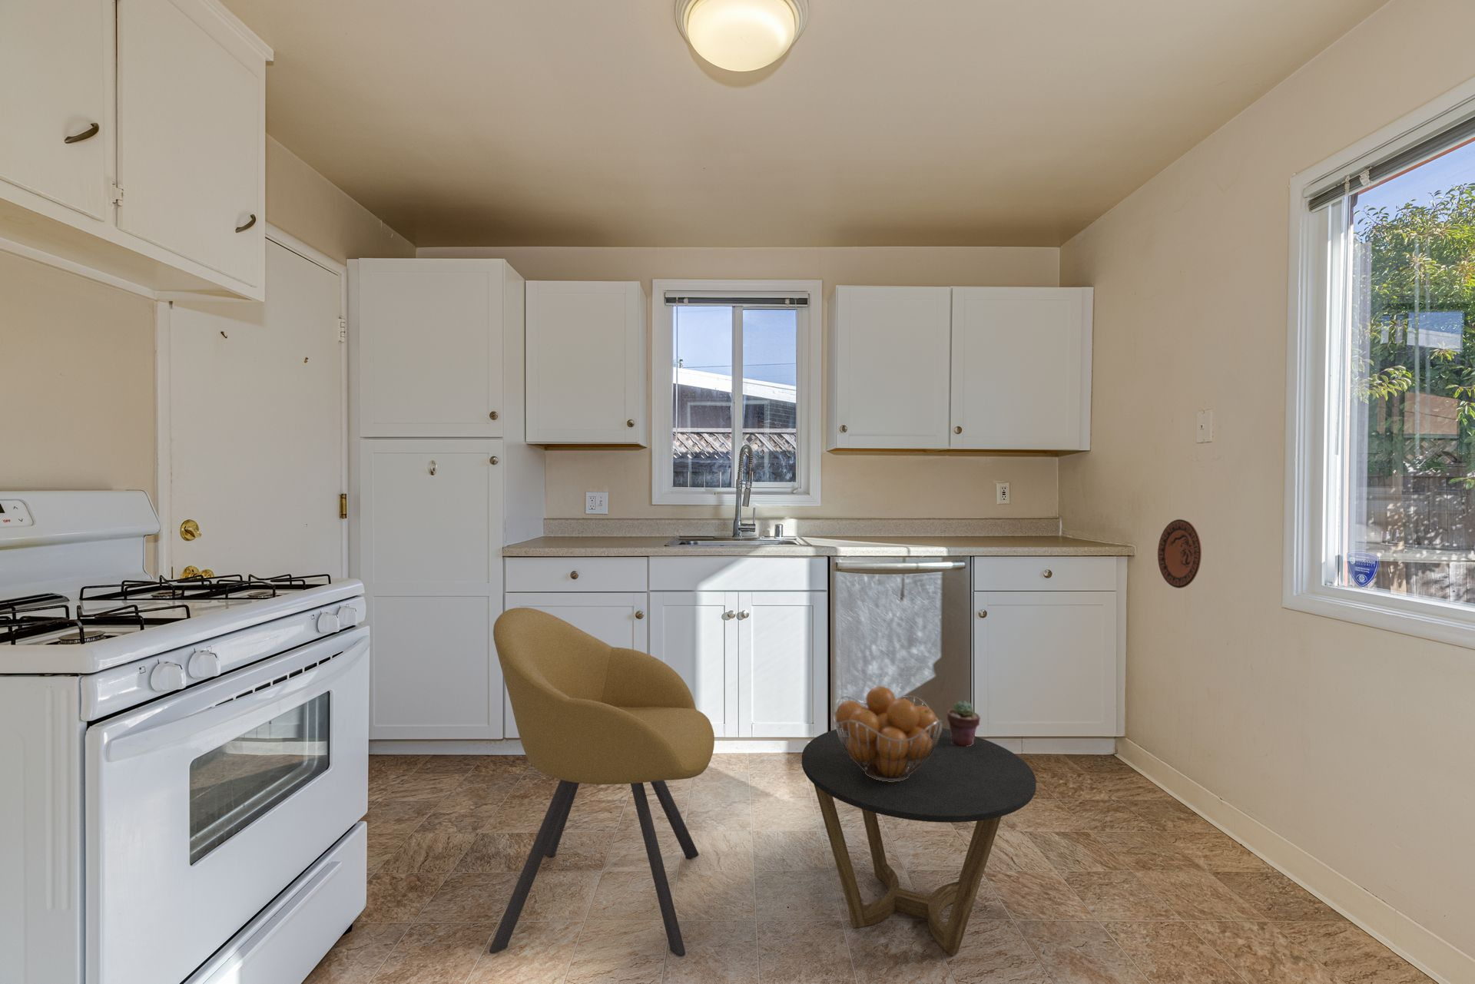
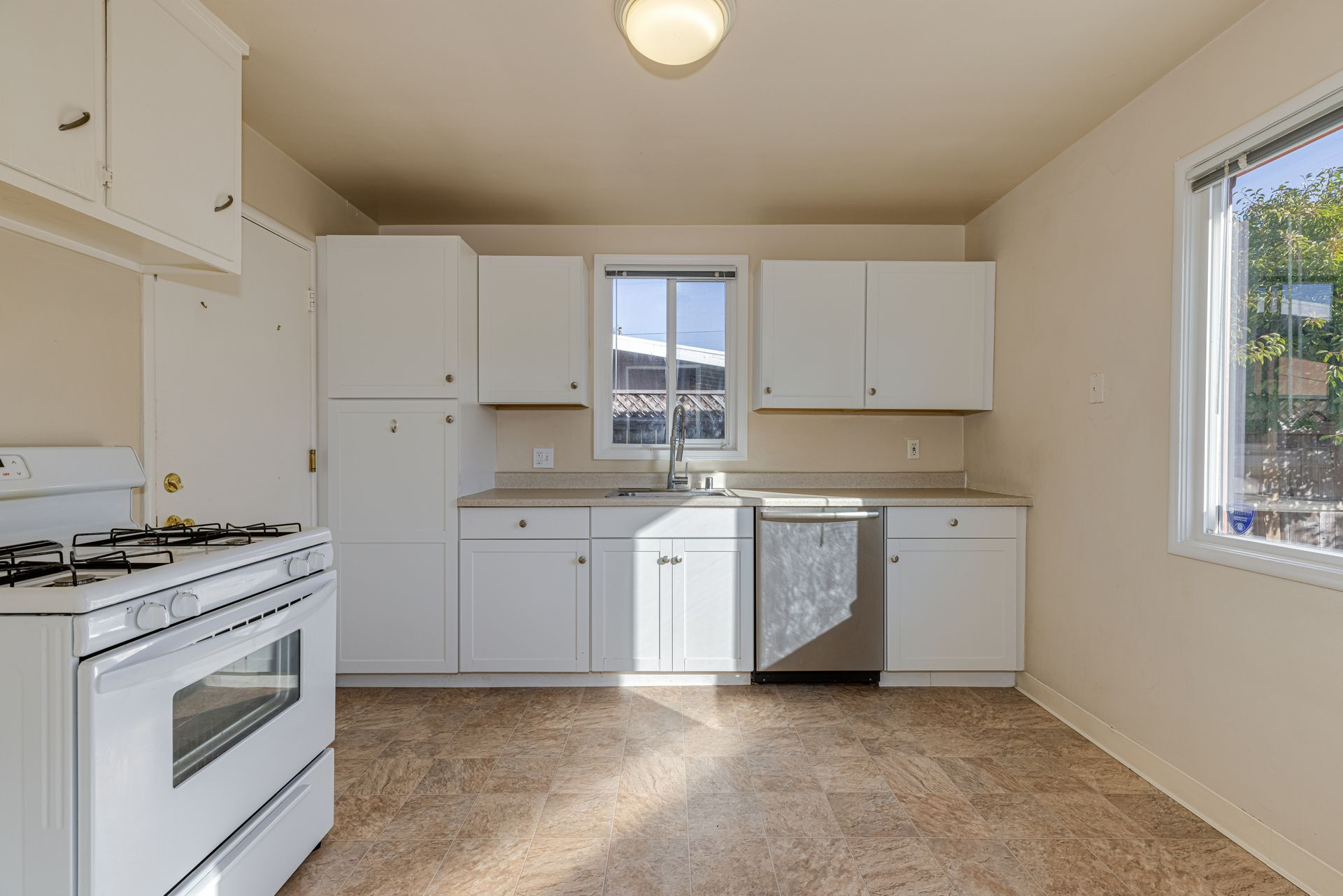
- fruit basket (886, 731)
- side table (914, 819)
- decorative plate (1180, 554)
- chair (608, 753)
- potted succulent (962, 722)
